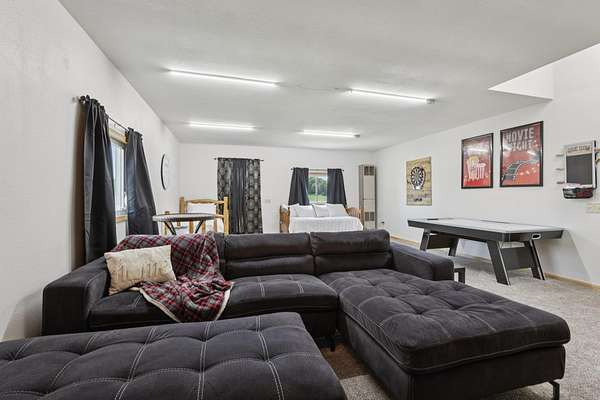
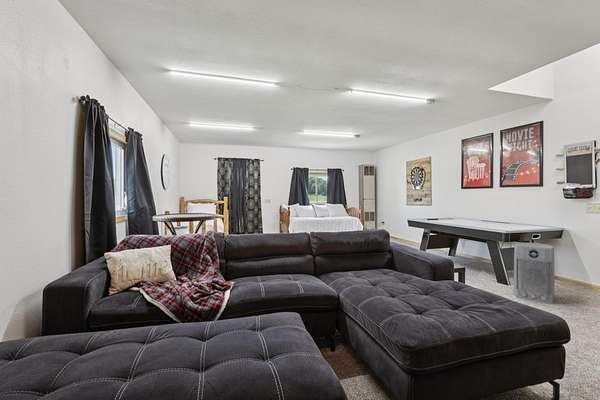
+ air purifier (533, 270)
